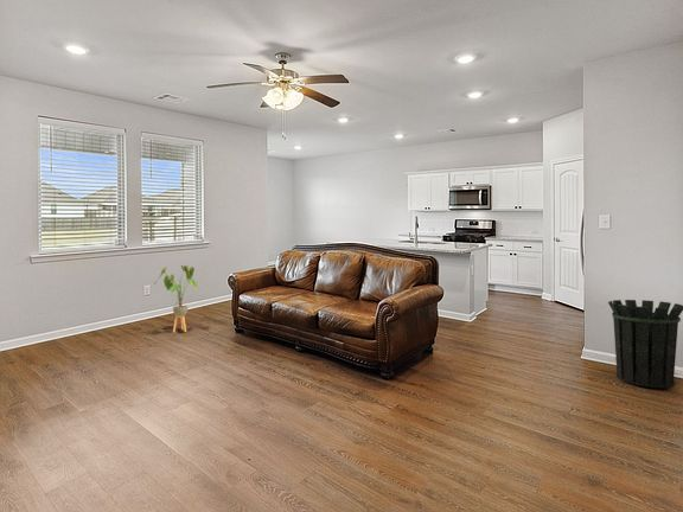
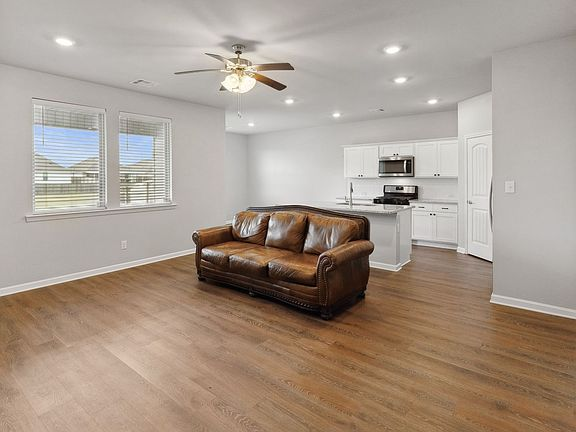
- house plant (178, 297)
- waste bin (644, 341)
